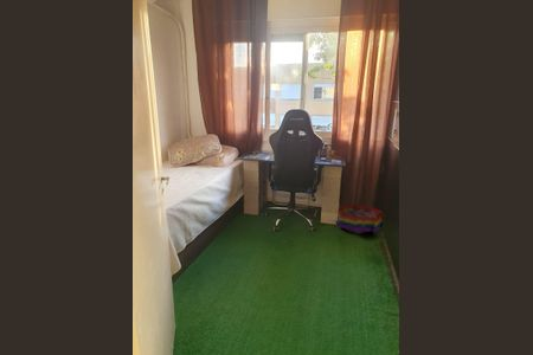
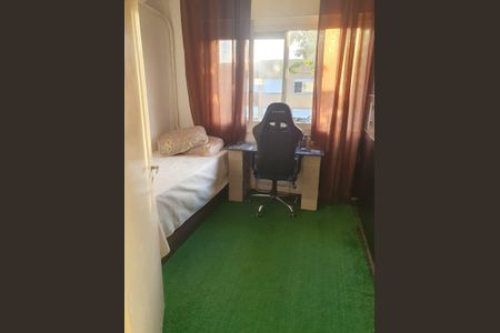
- storage bin (358, 218)
